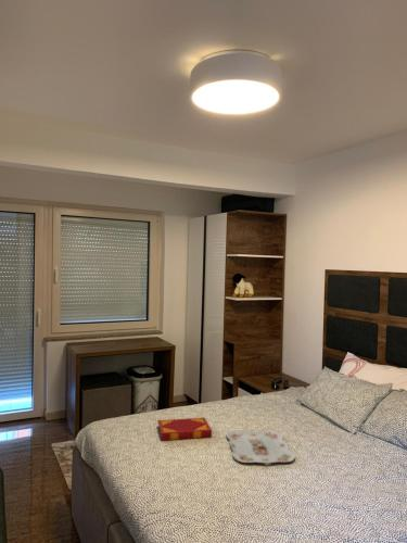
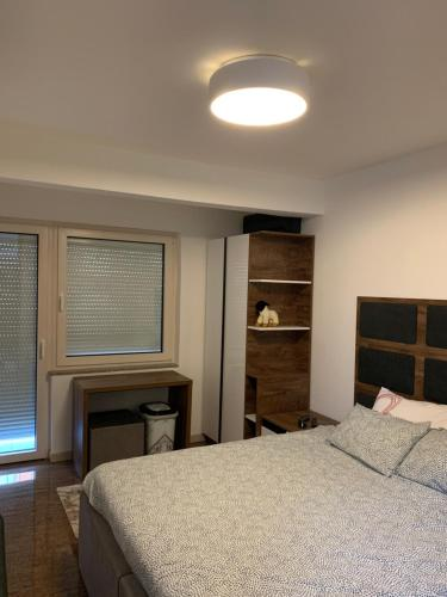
- serving tray (258, 445)
- hardback book (183, 428)
